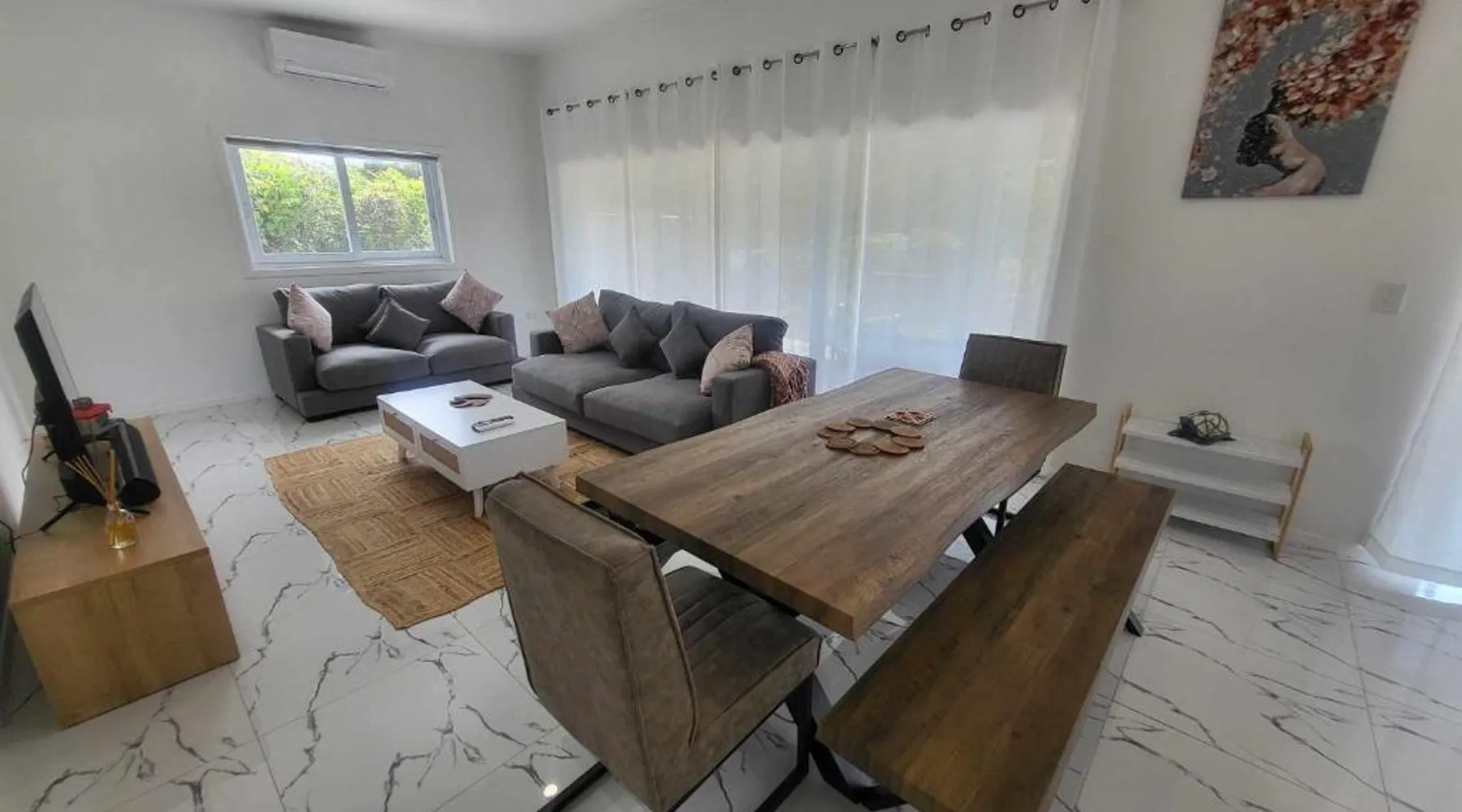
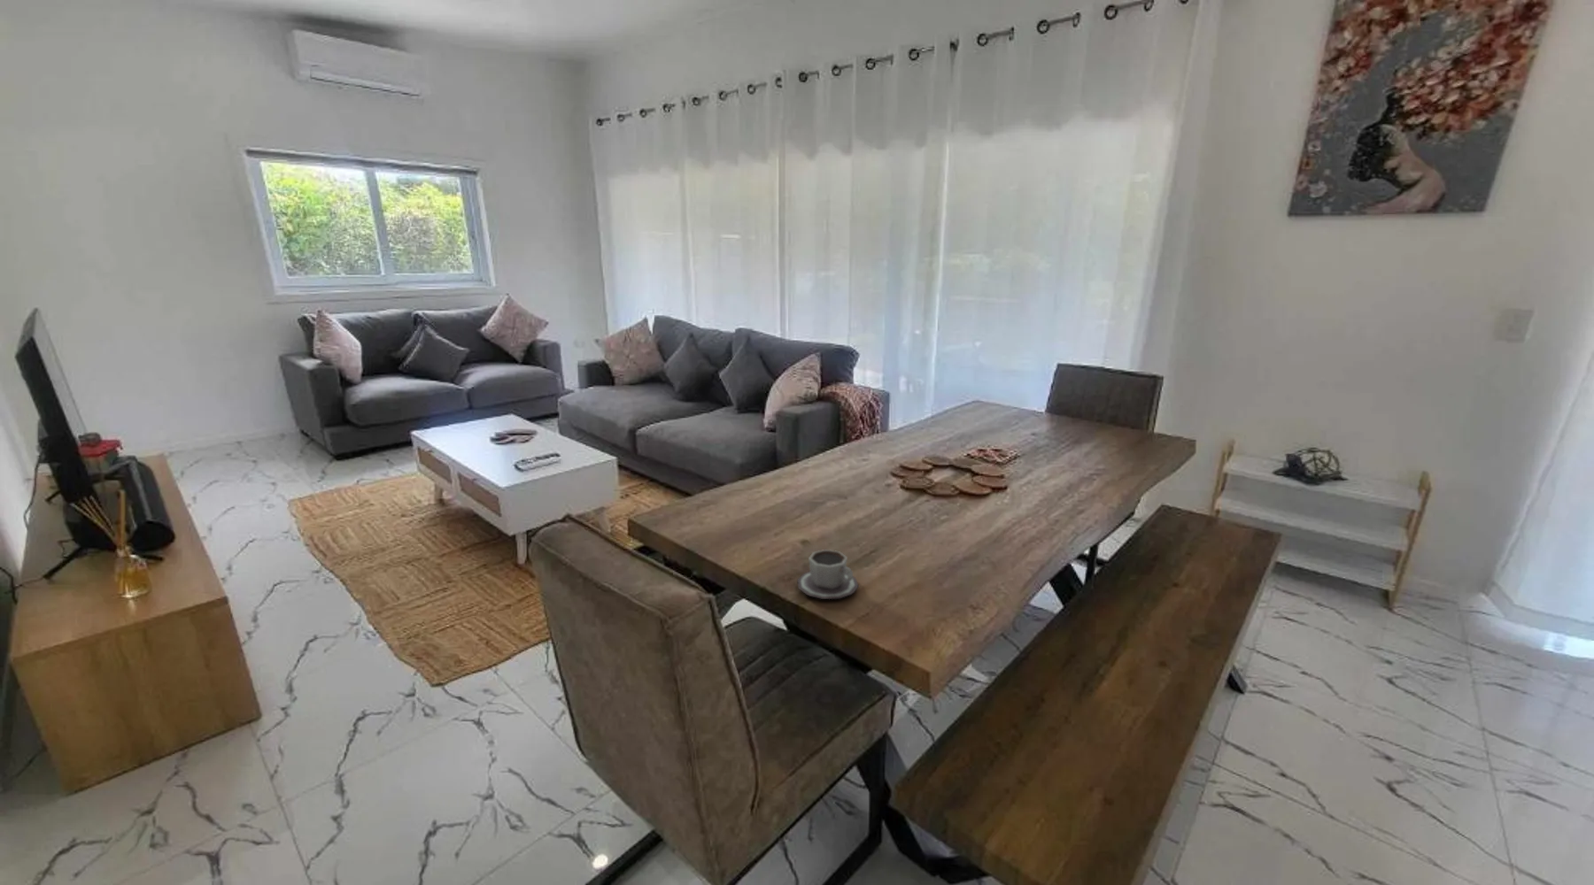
+ cup (828, 572)
